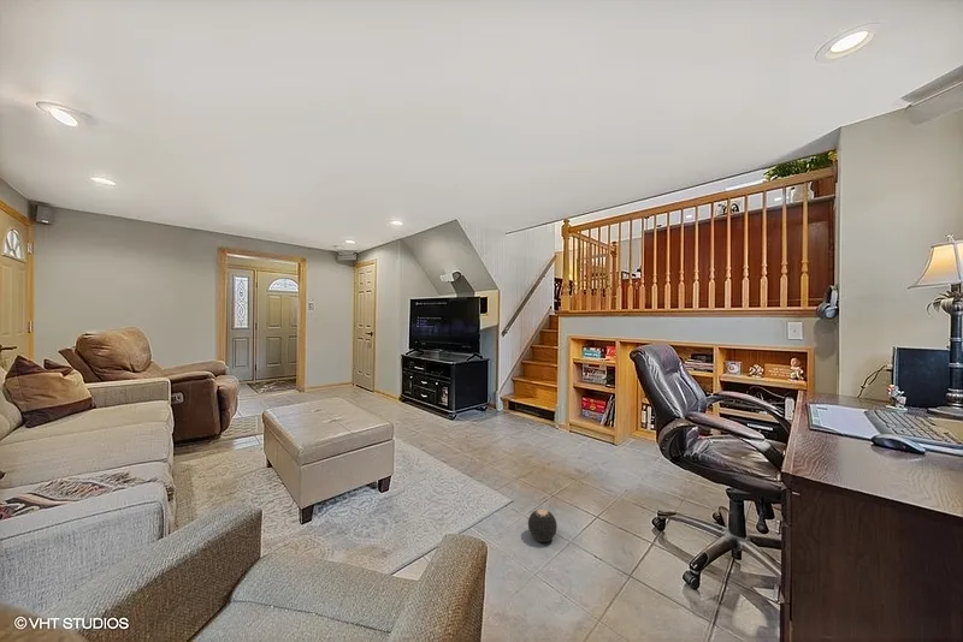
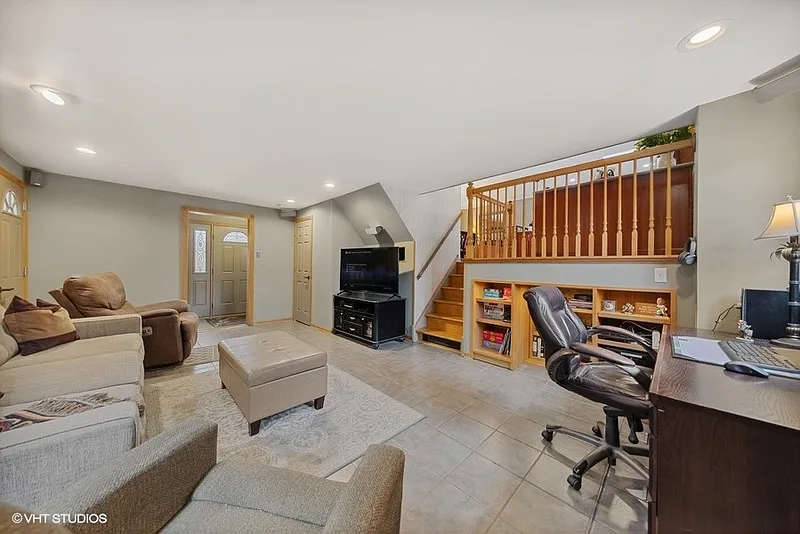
- ball (542, 524)
